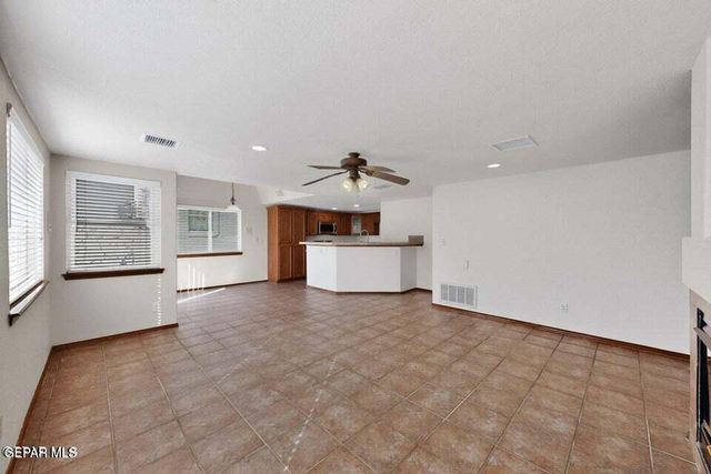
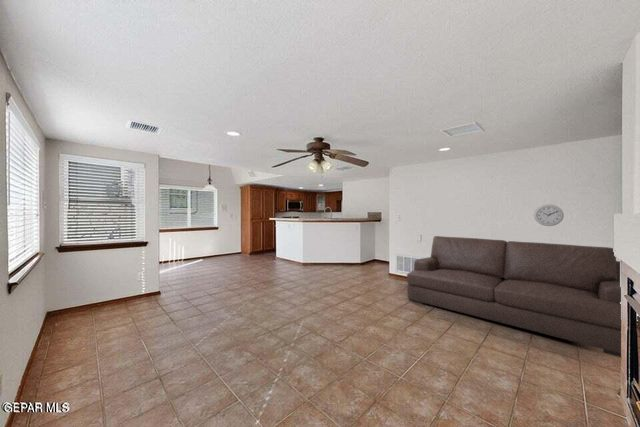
+ sofa (502, 277)
+ wall clock (548, 215)
